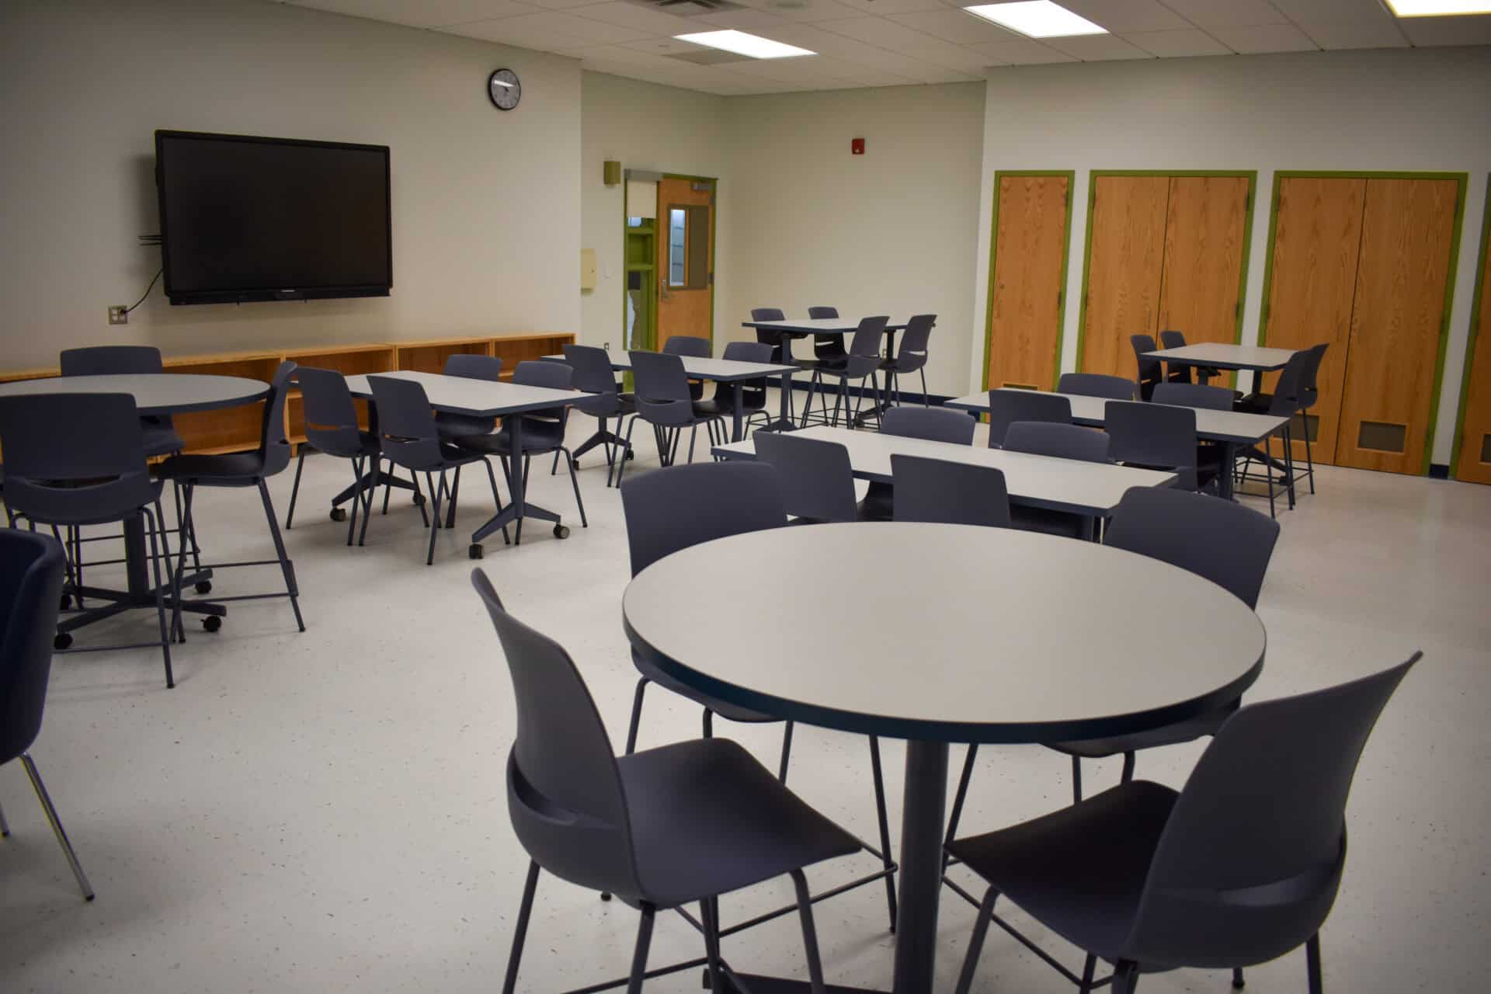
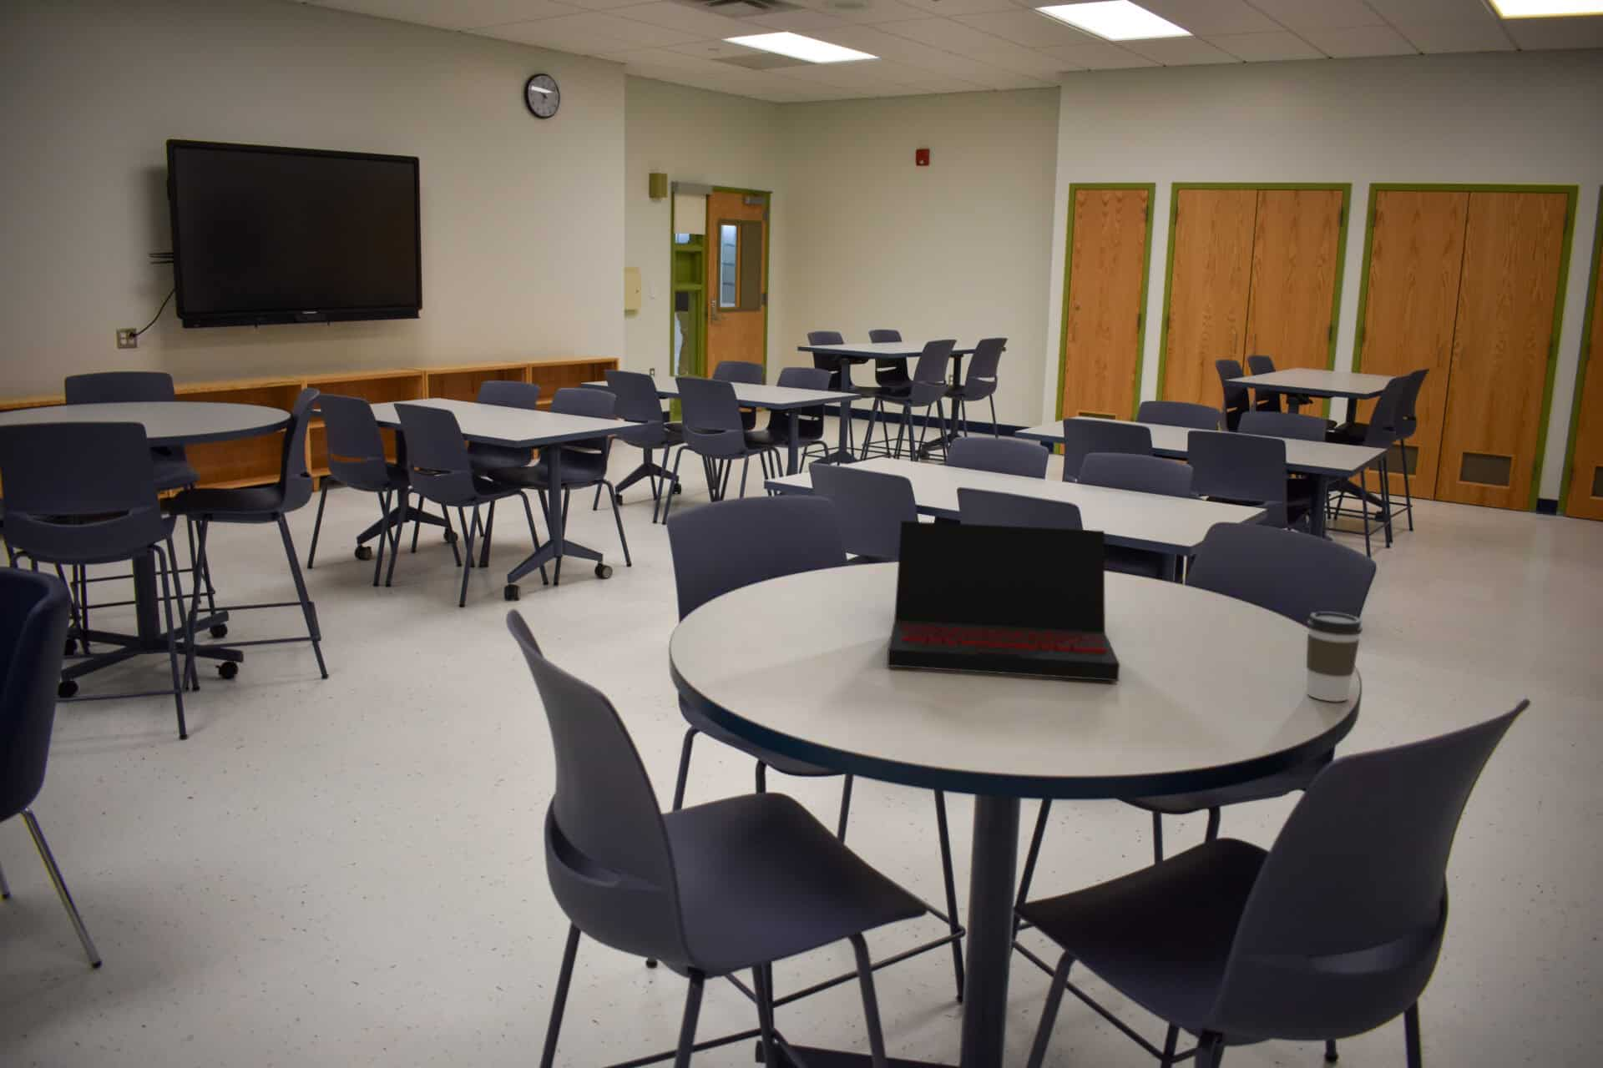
+ laptop (1001, 594)
+ coffee cup (1331, 657)
